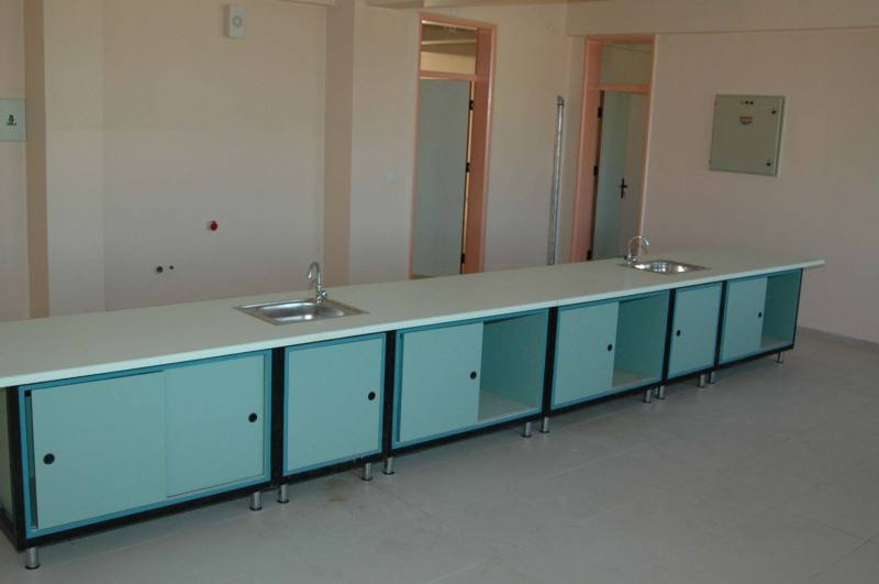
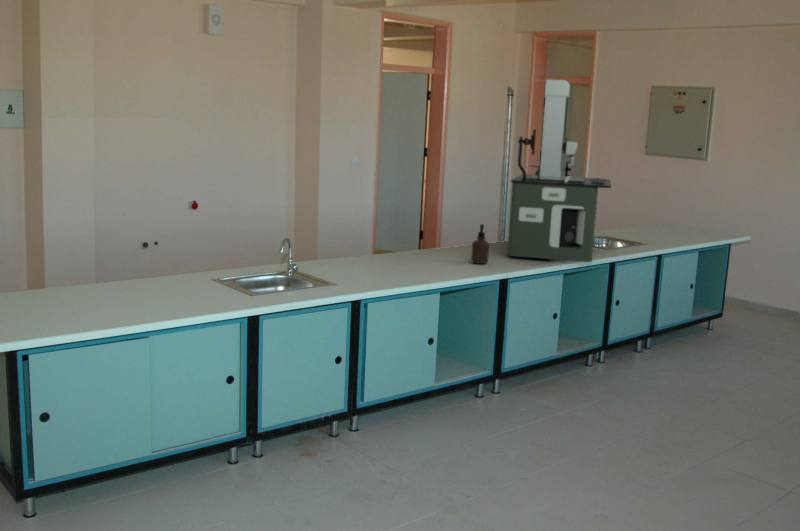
+ laboratory equipment (560, 167)
+ soap dispenser (480, 243)
